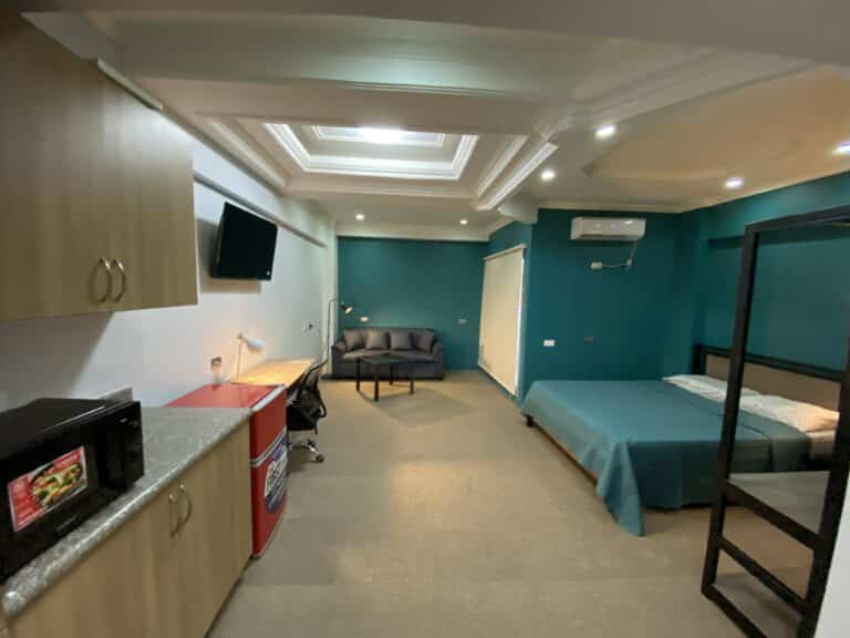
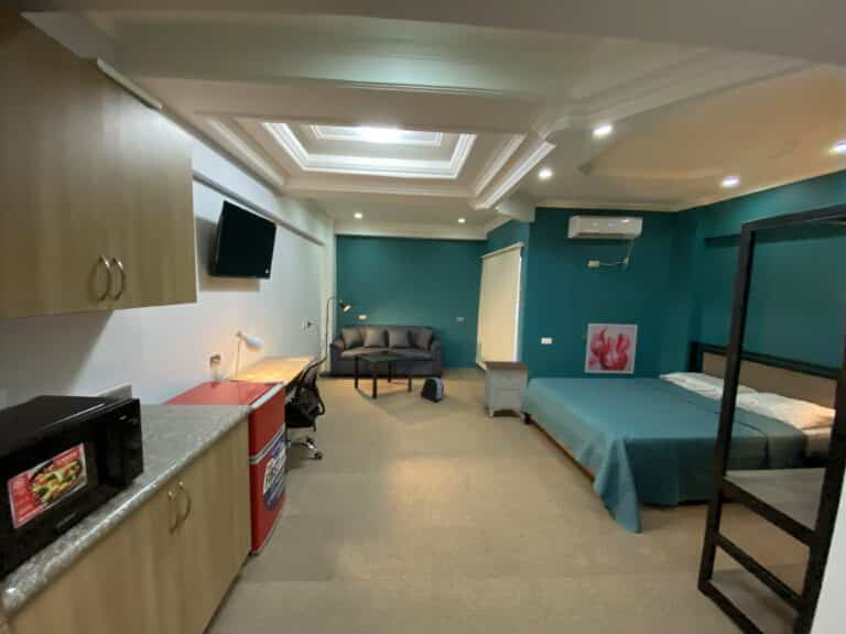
+ wall art (610, 348)
+ backpack (433, 387)
+ nightstand (505, 389)
